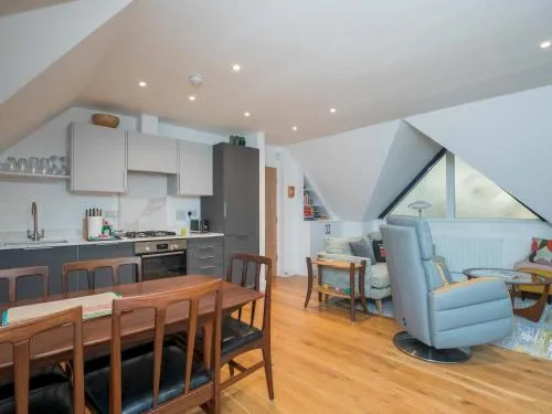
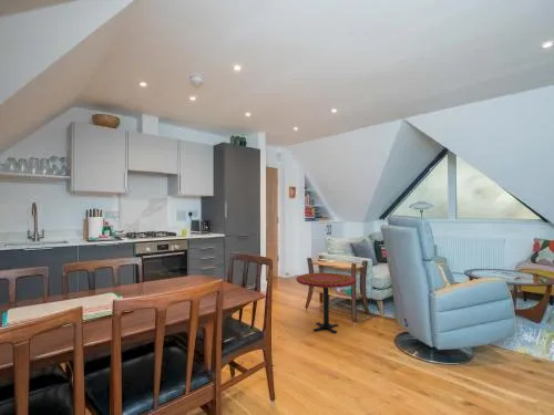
+ side table (326, 302)
